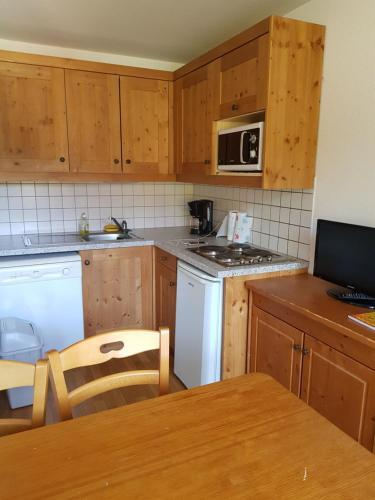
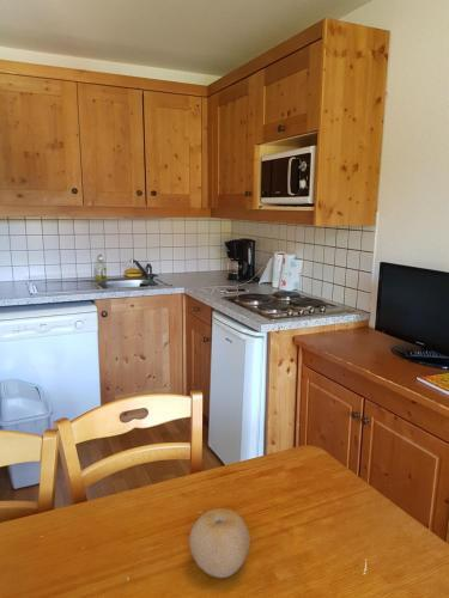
+ fruit (219, 542)
